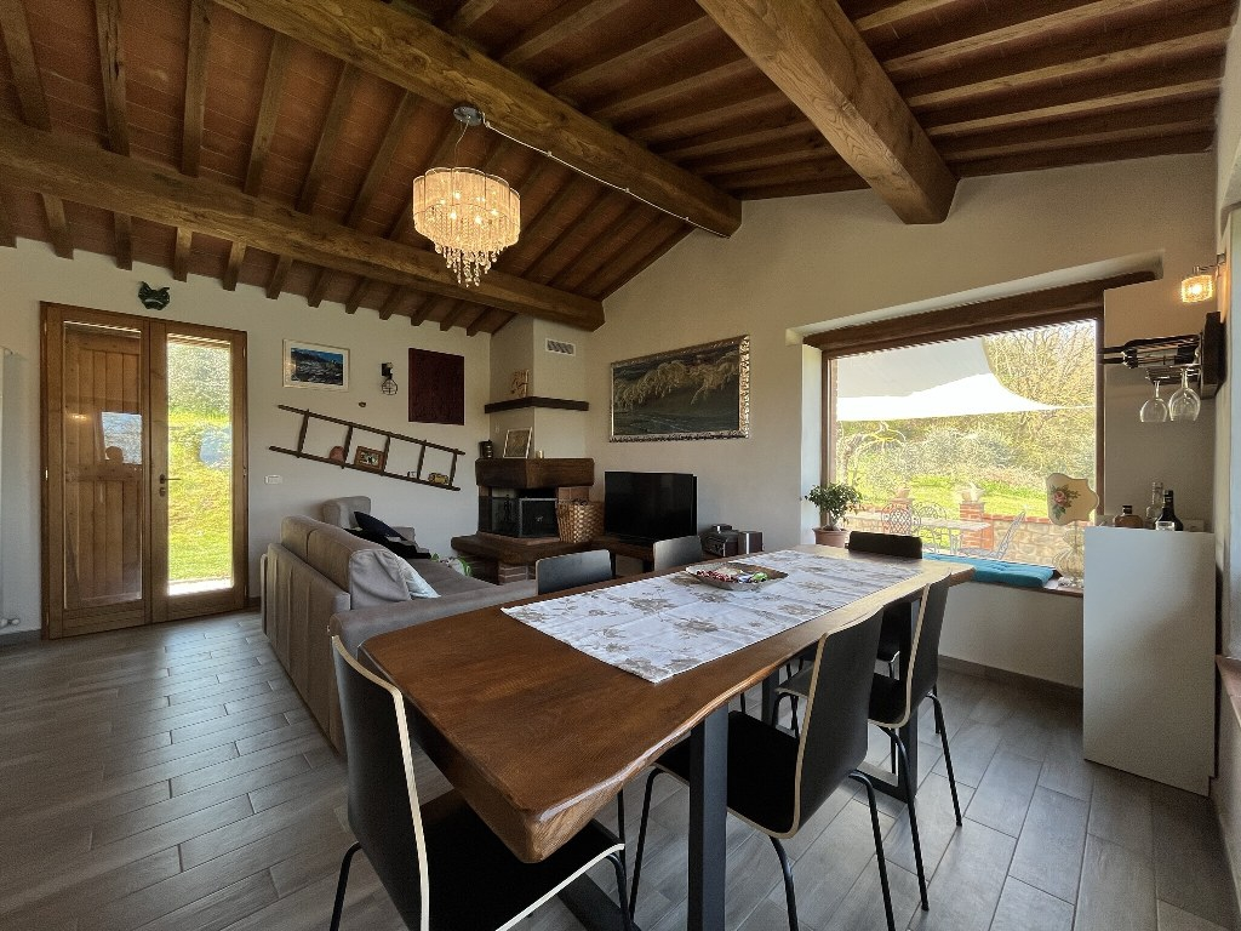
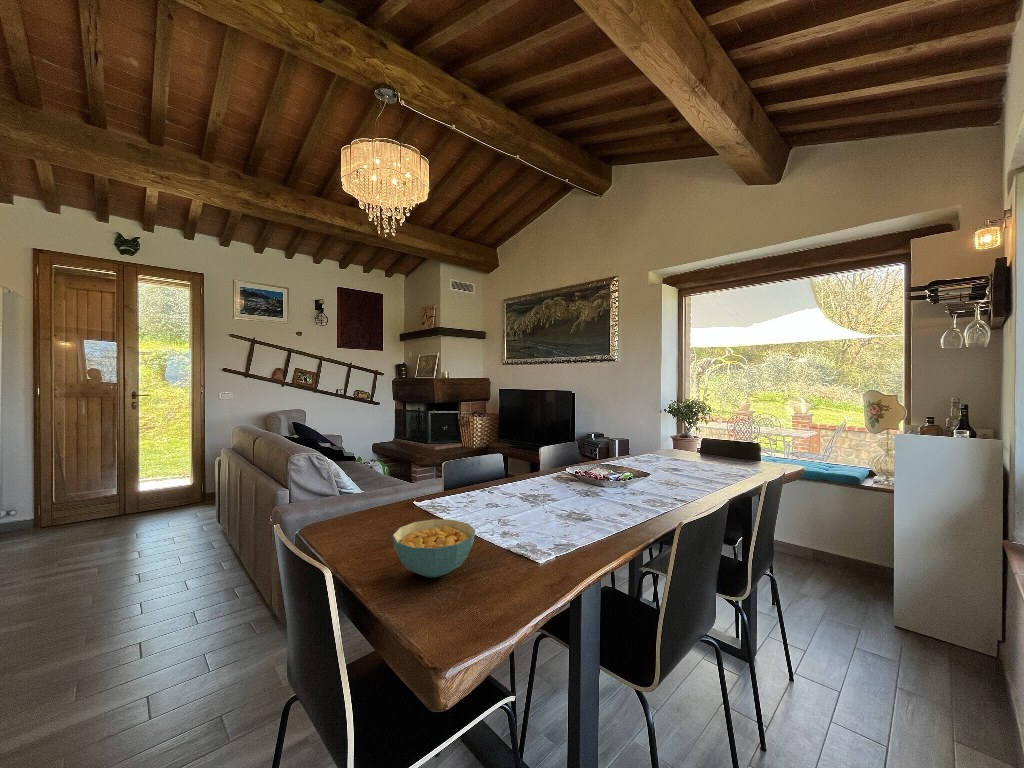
+ cereal bowl (434, 552)
